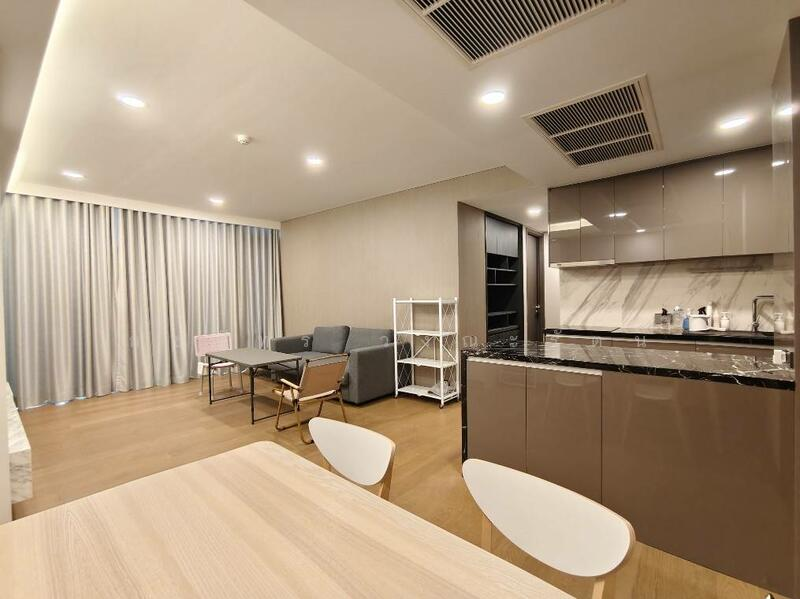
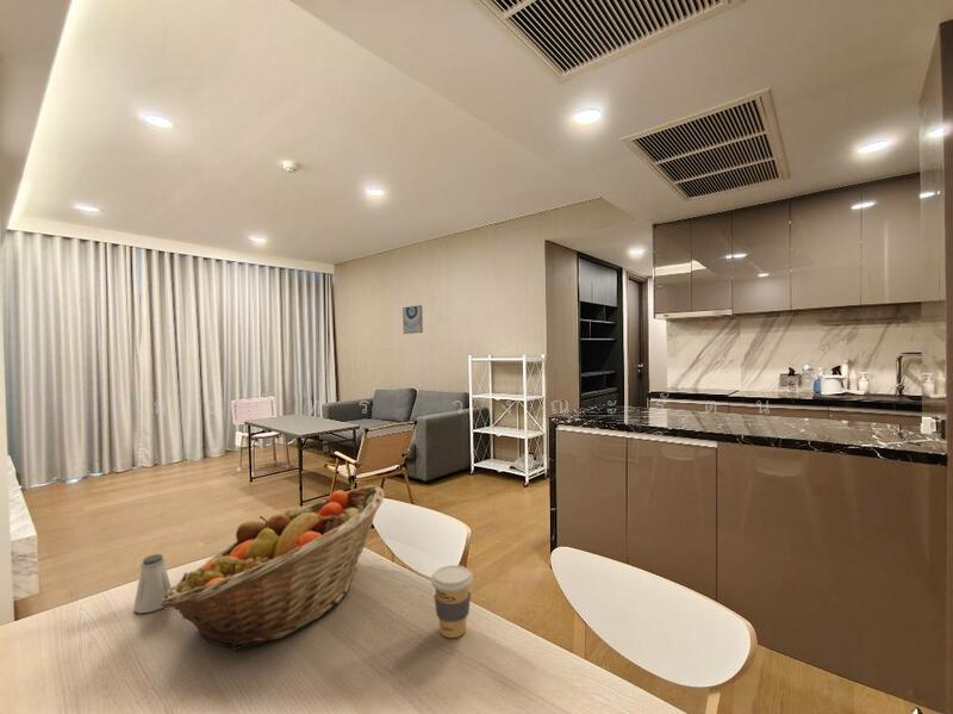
+ fruit basket (291, 551)
+ coffee cup (451, 601)
+ wall art (412, 319)
+ saltshaker (152, 580)
